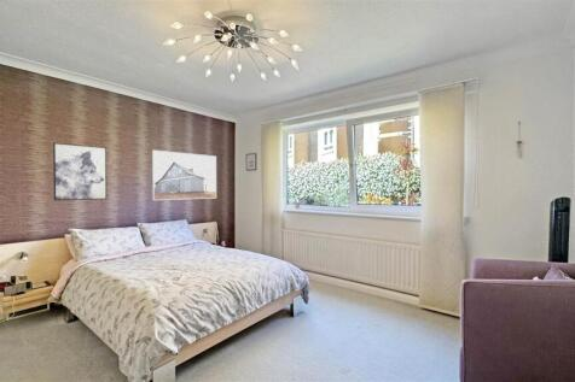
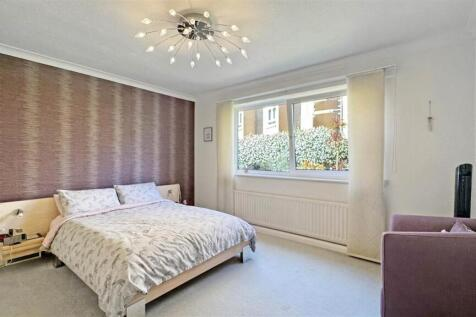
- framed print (186, 176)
- wall art (81, 172)
